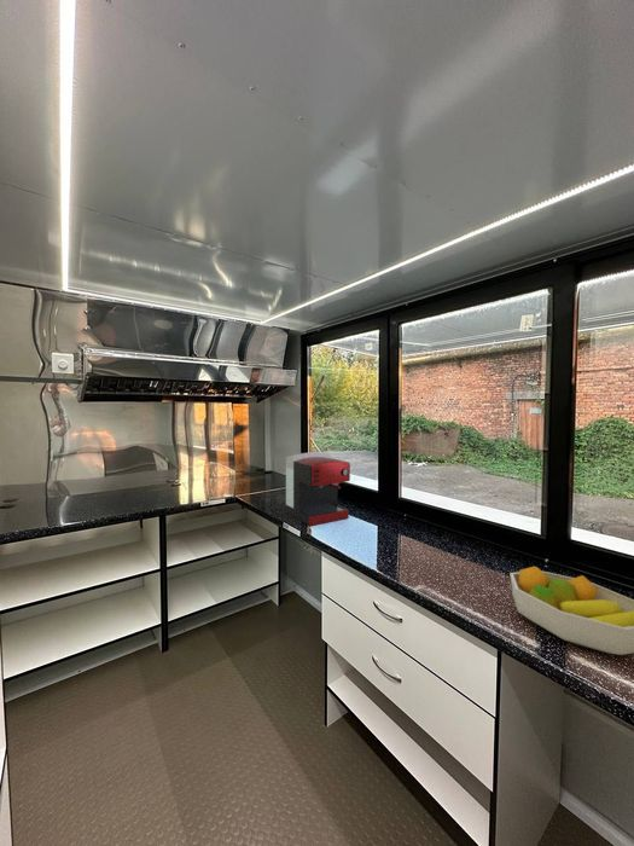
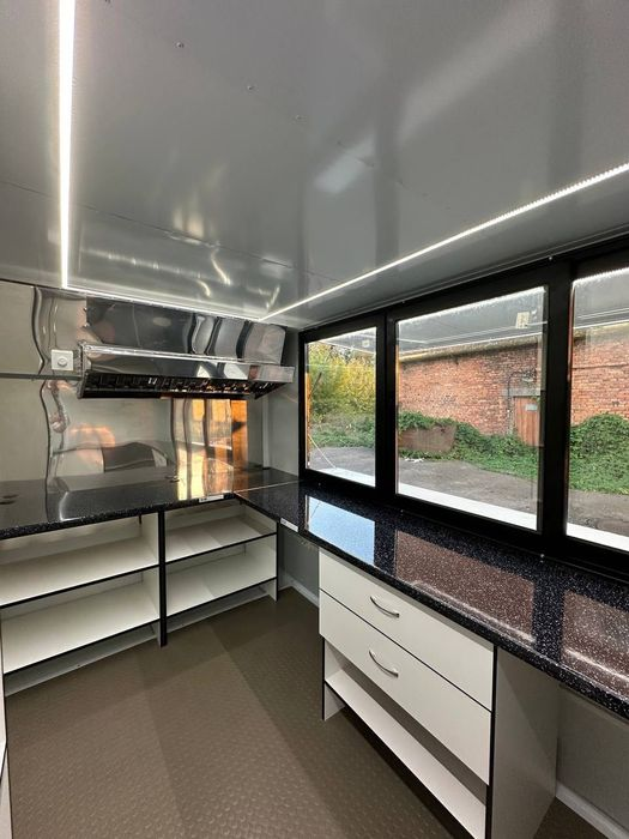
- coffee maker (320, 485)
- fruit bowl (575, 603)
